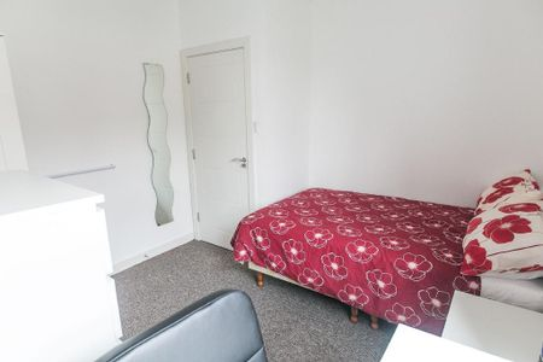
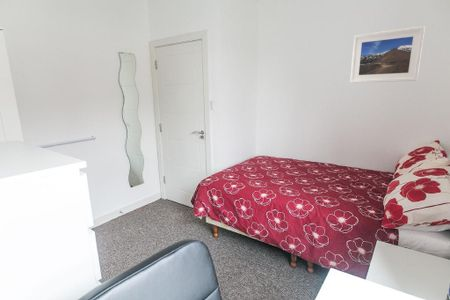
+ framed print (384, 57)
